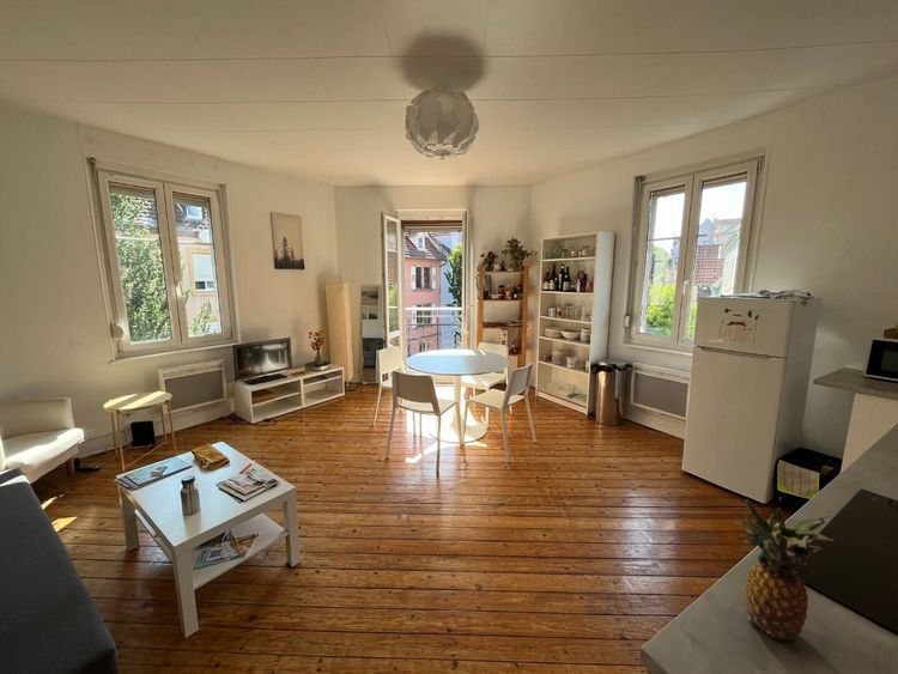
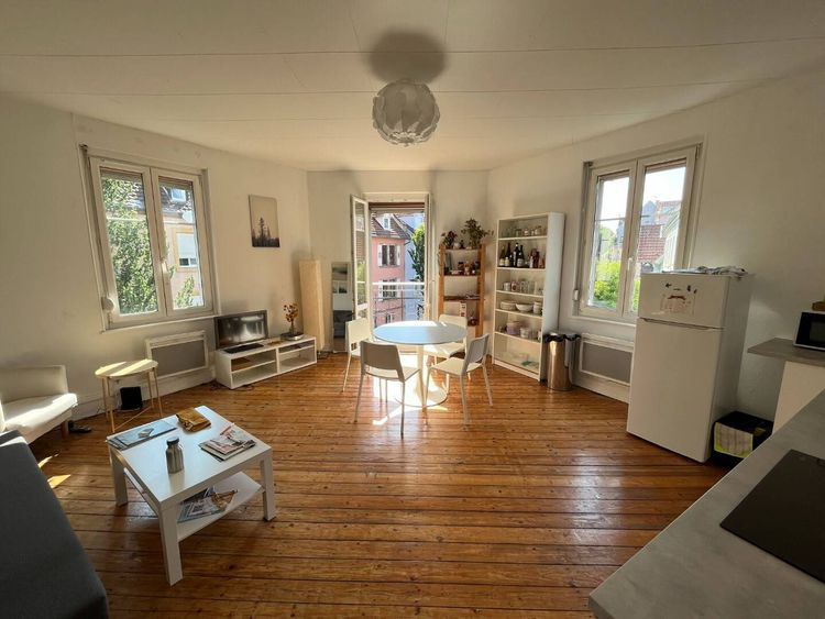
- fruit (775, 567)
